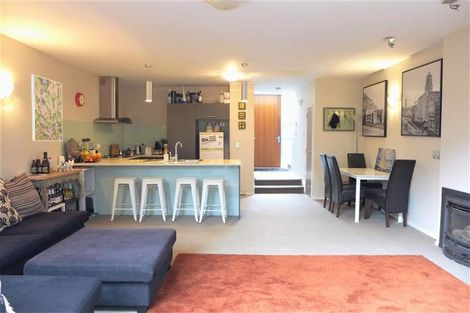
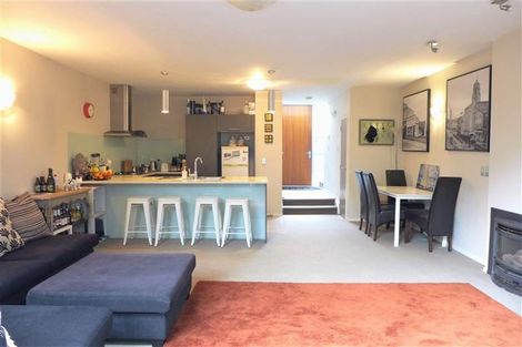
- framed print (48, 110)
